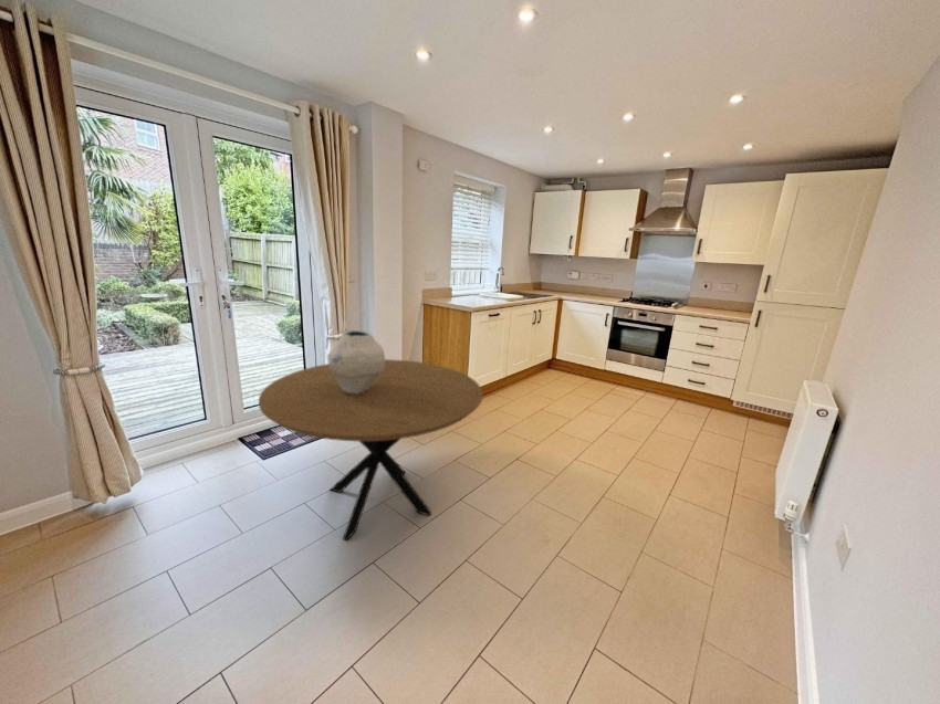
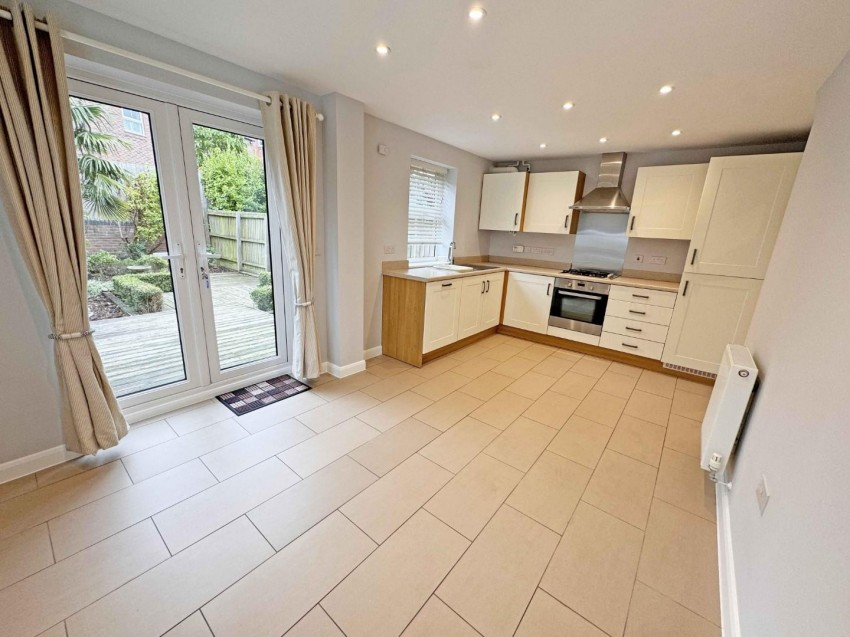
- dining table (378, 446)
- vase (356, 360)
